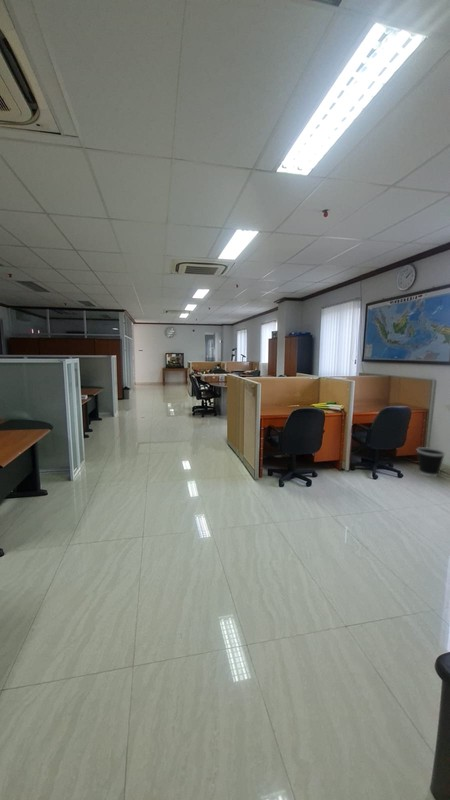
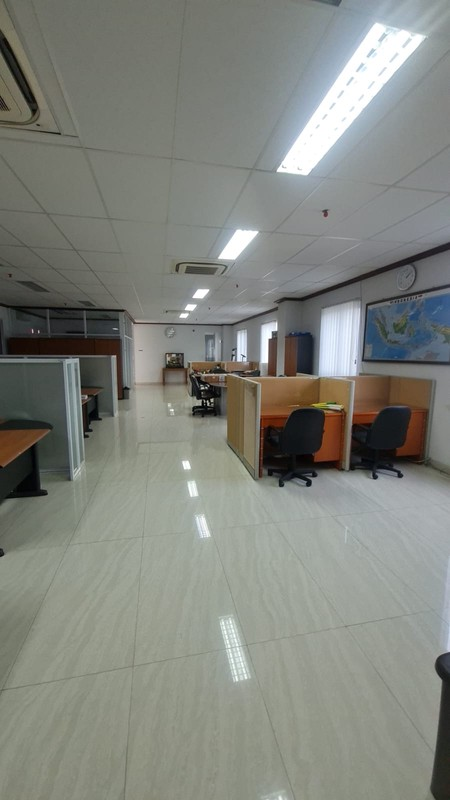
- wastebasket (429, 462)
